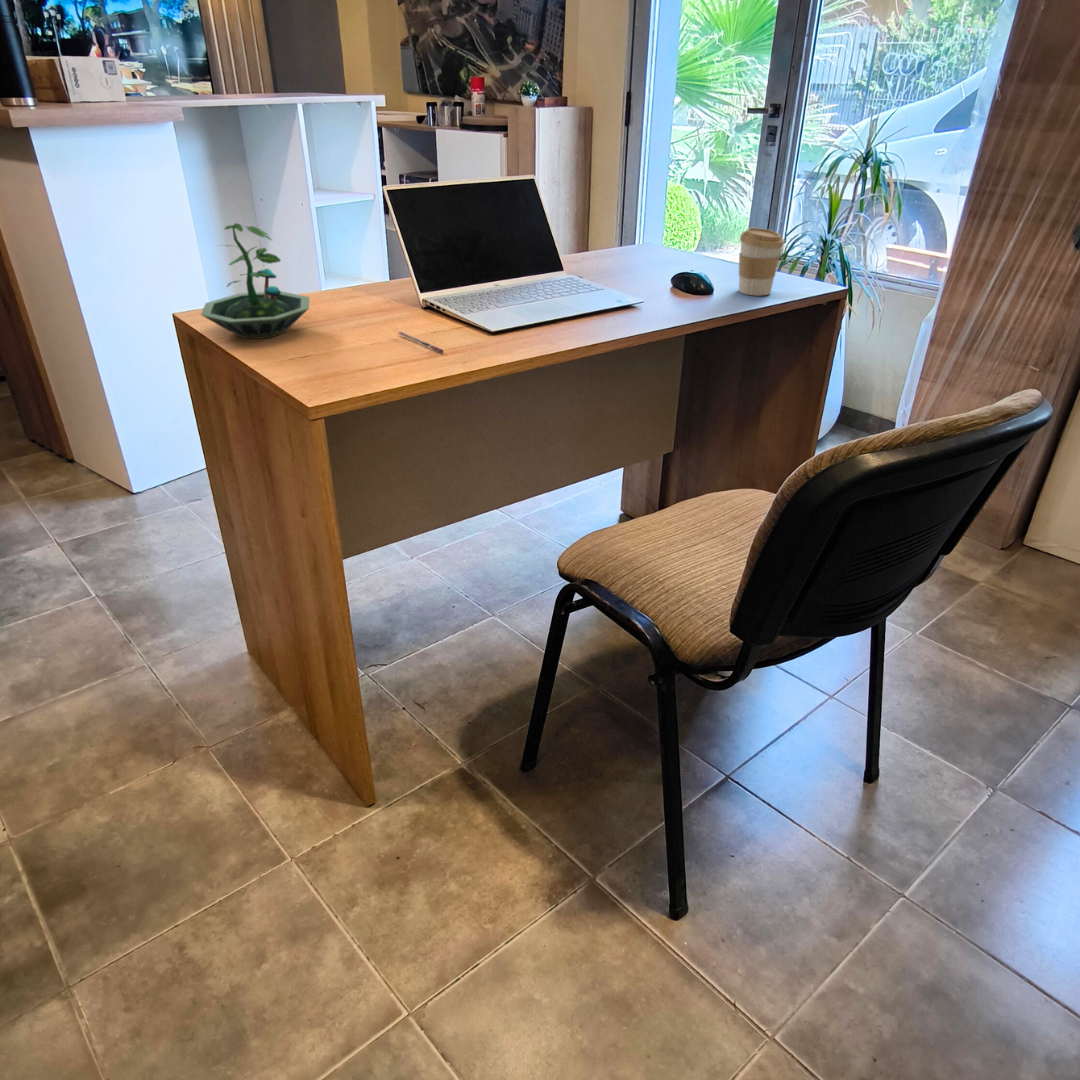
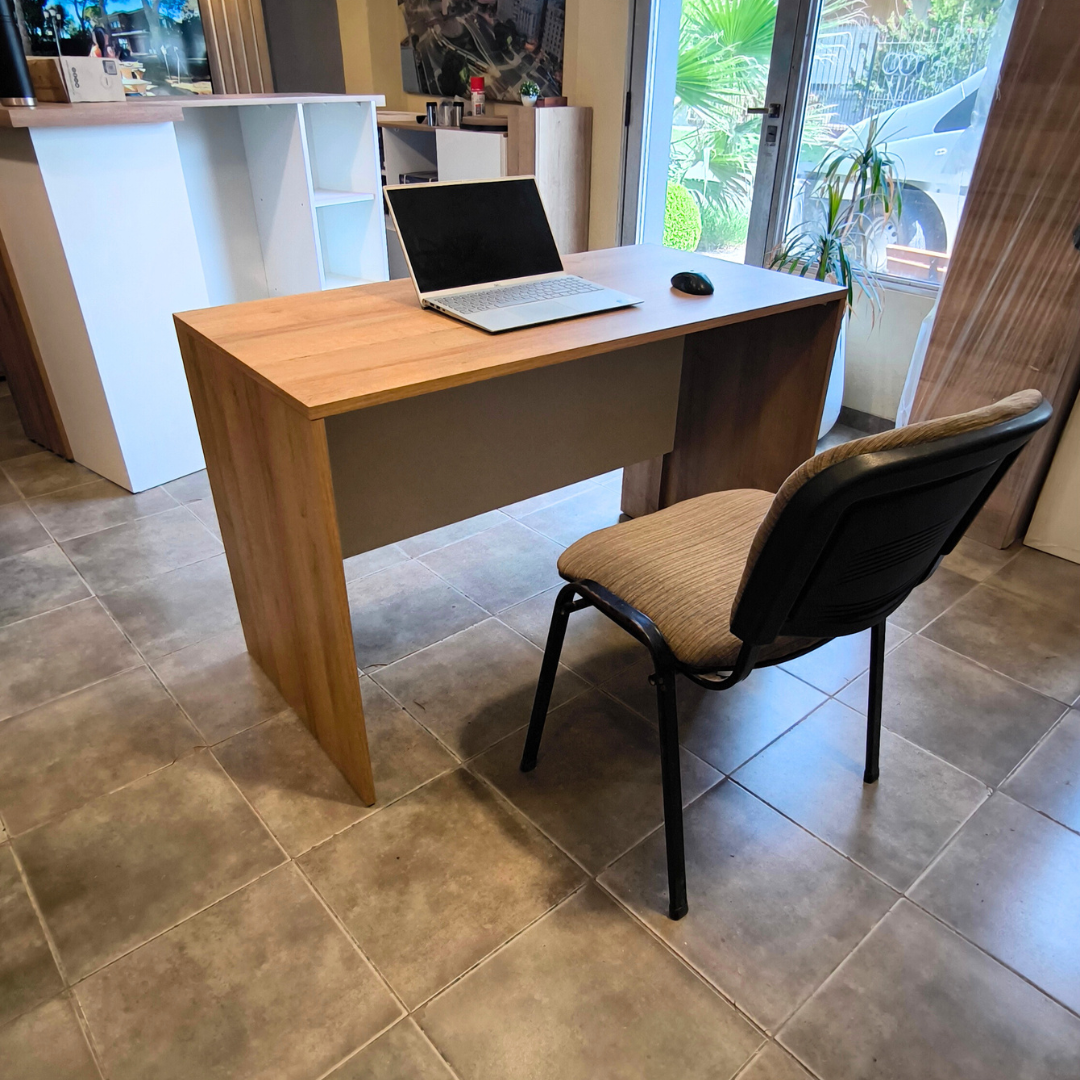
- terrarium (243, 247)
- pen (420, 341)
- coffee cup (758, 261)
